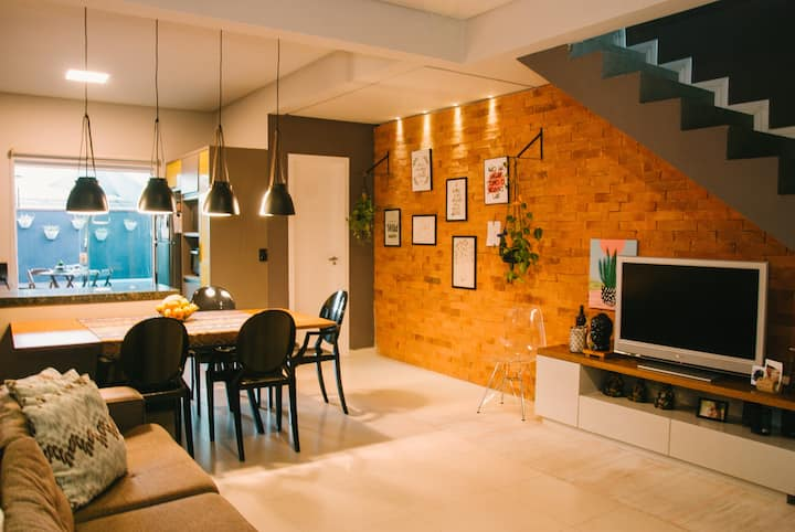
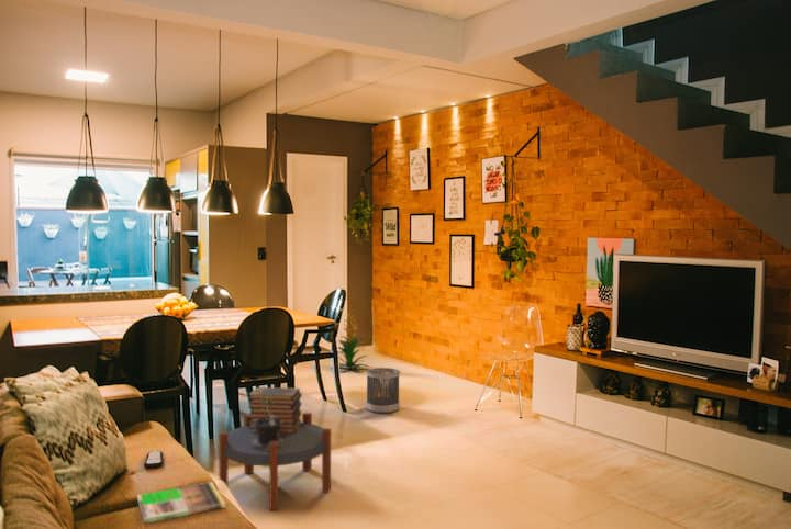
+ side table (276, 457)
+ remote control (154, 459)
+ potted plant (266, 415)
+ wastebasket (382, 390)
+ magazine (180, 500)
+ book stack (275, 408)
+ indoor plant (349, 339)
